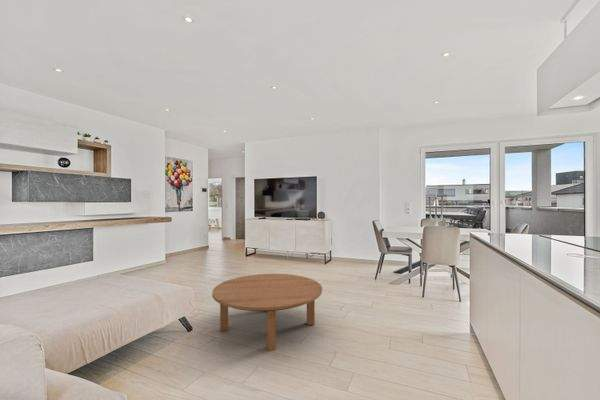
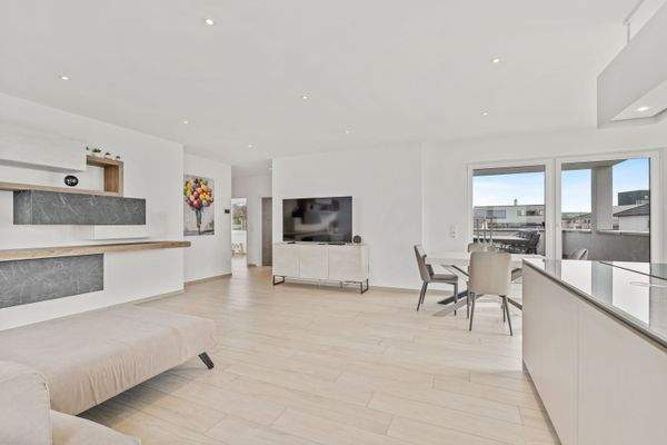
- coffee table (268, 307)
